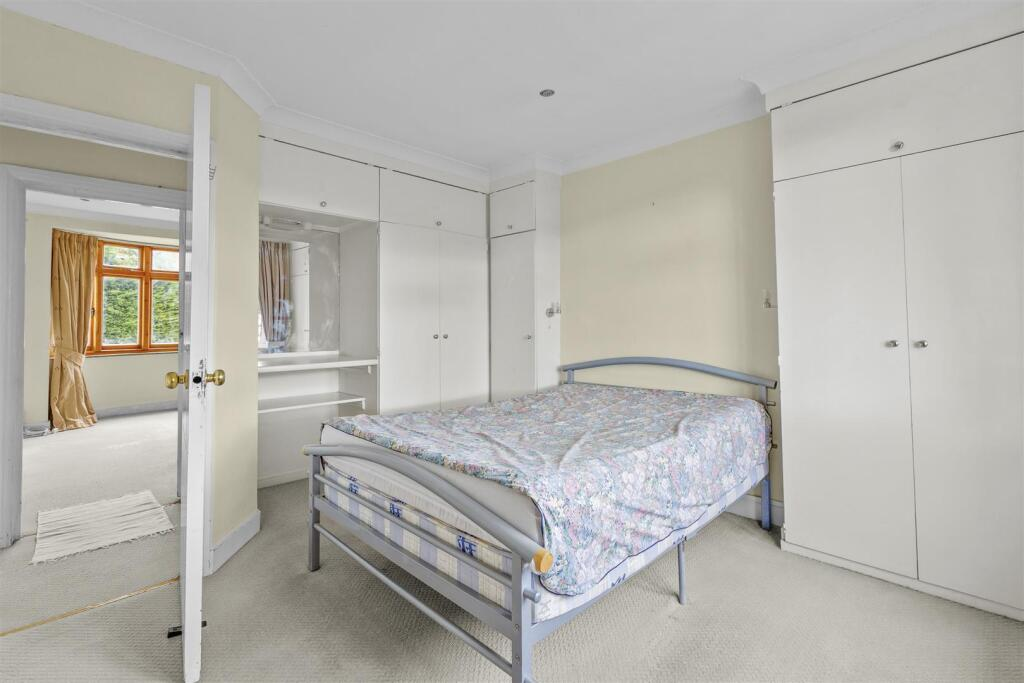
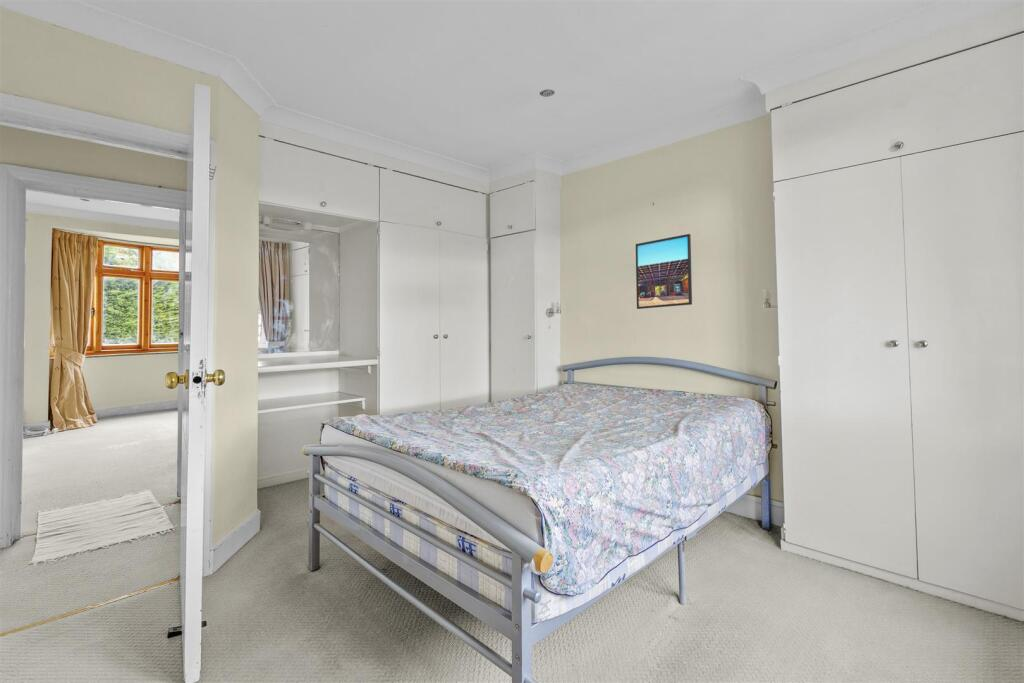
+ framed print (662, 273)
